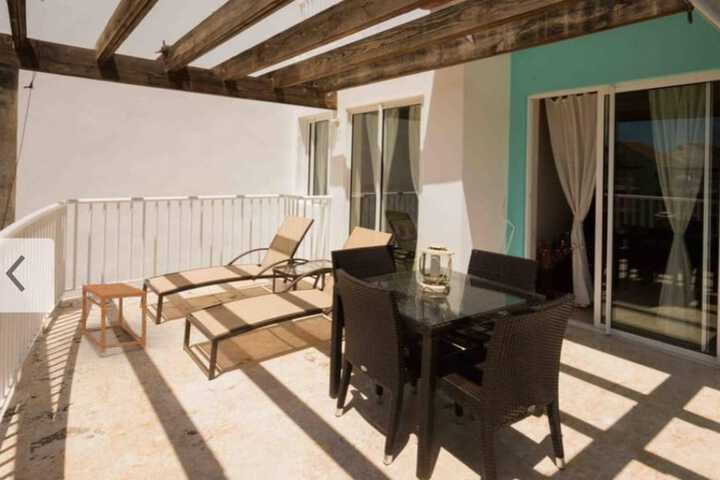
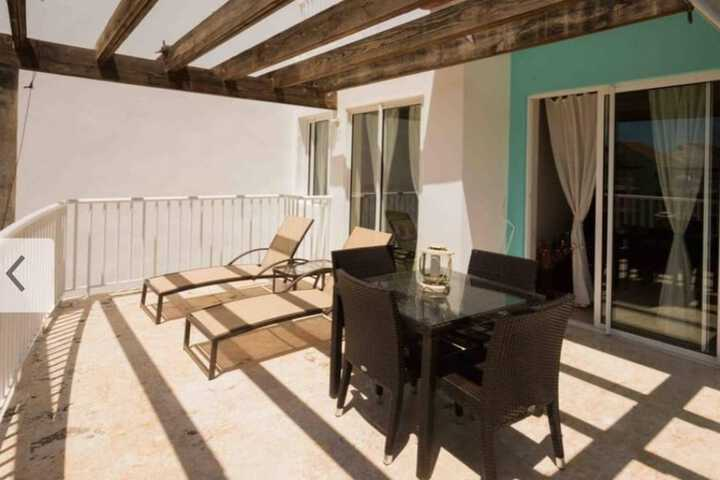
- side table (118, 317)
